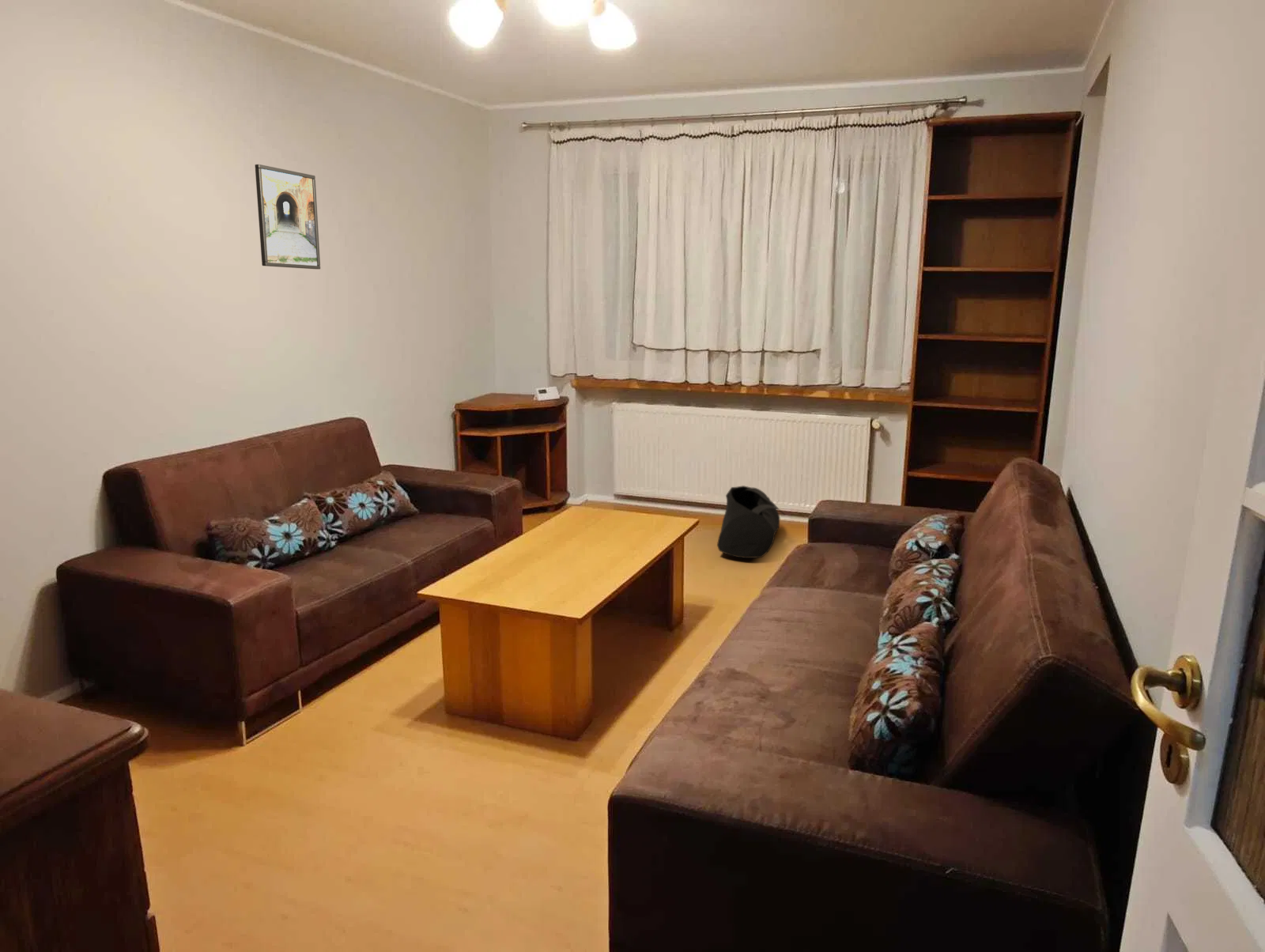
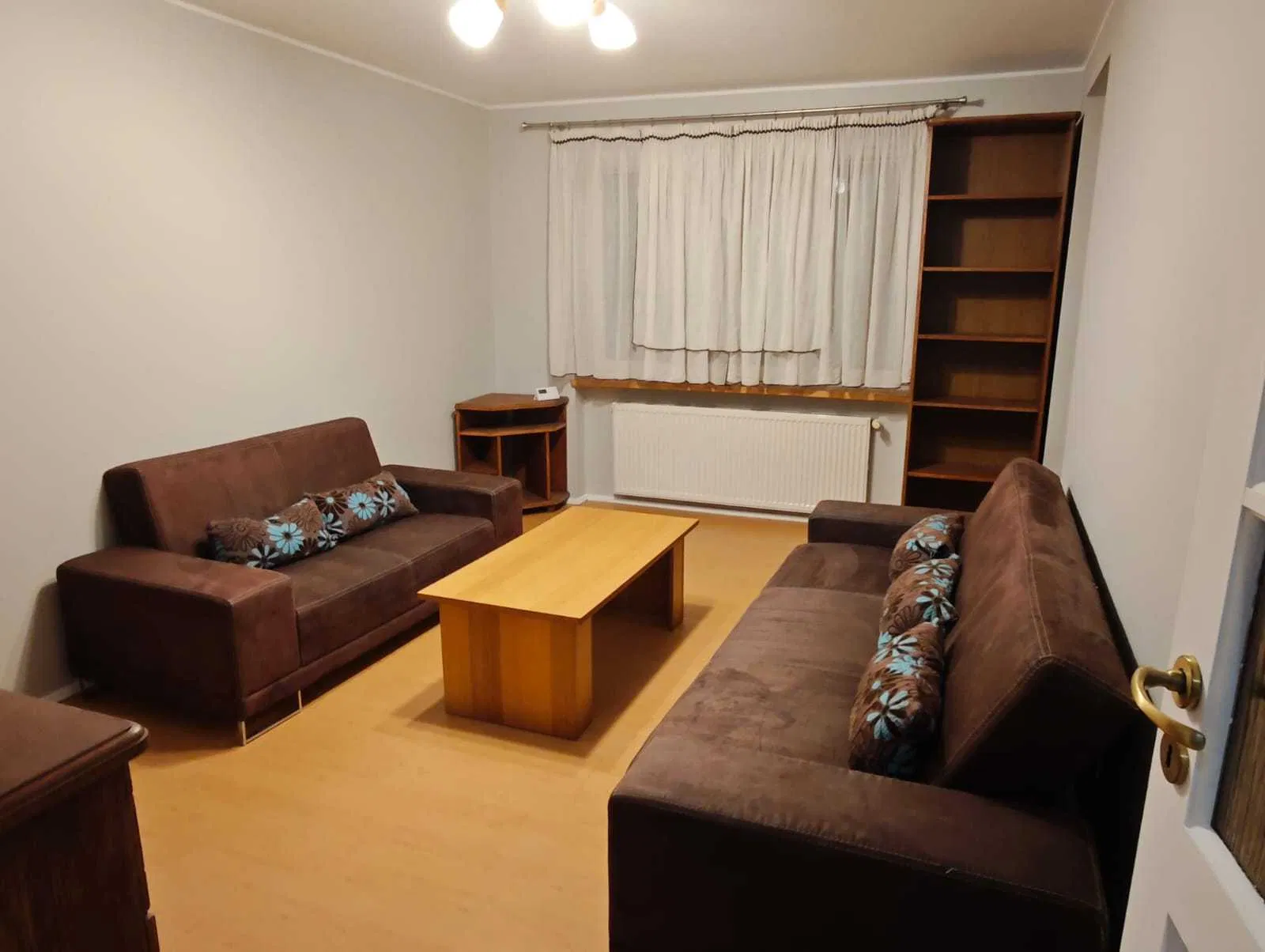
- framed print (289, 219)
- bag (752, 517)
